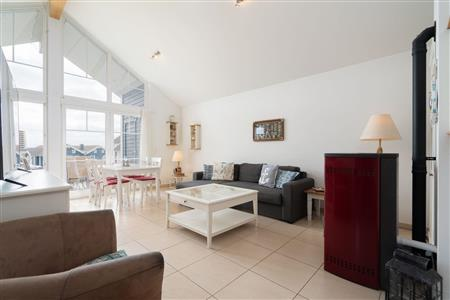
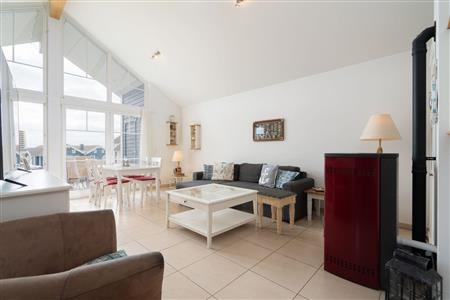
+ footstool (275, 209)
